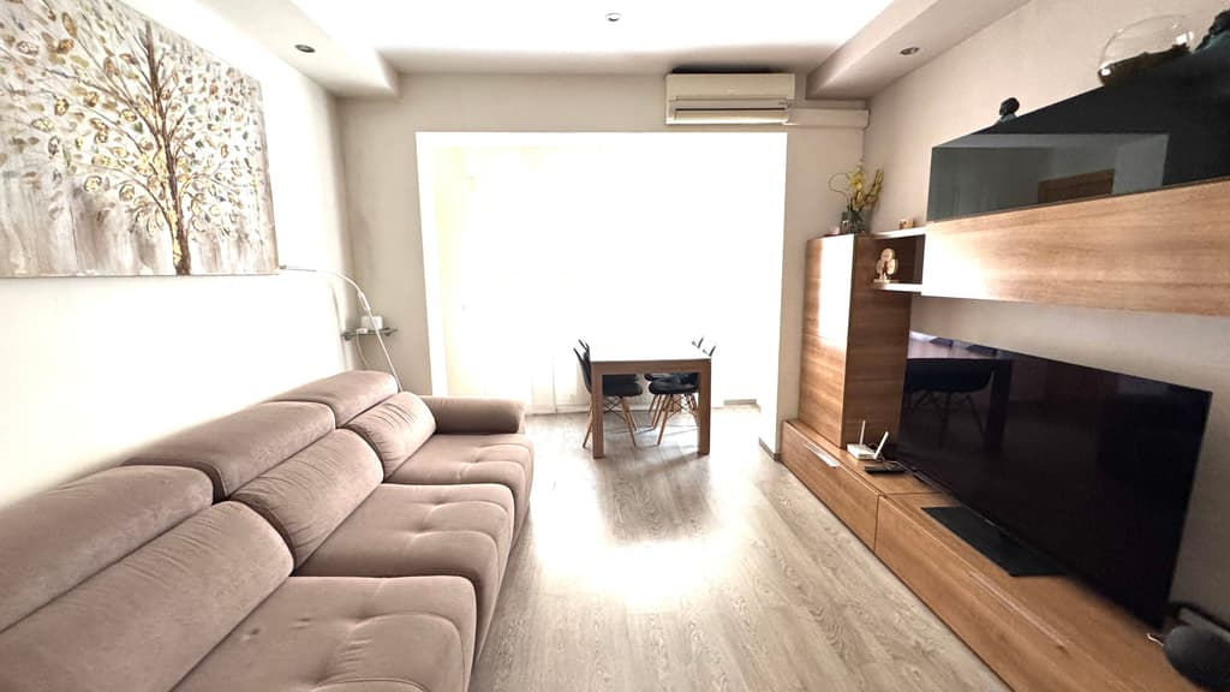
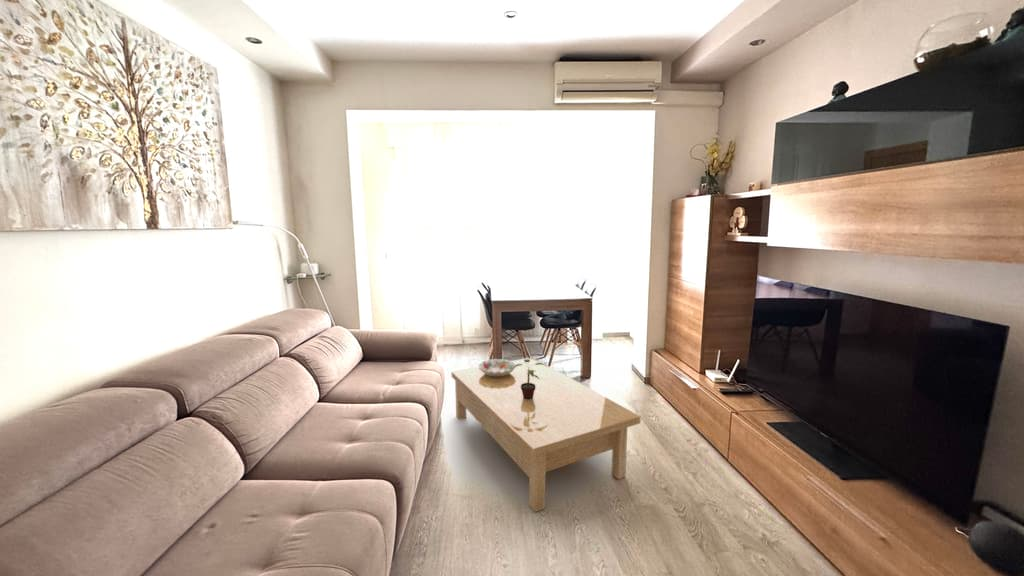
+ coffee table (532, 416)
+ potted plant (529, 379)
+ decorative bowl (497, 368)
